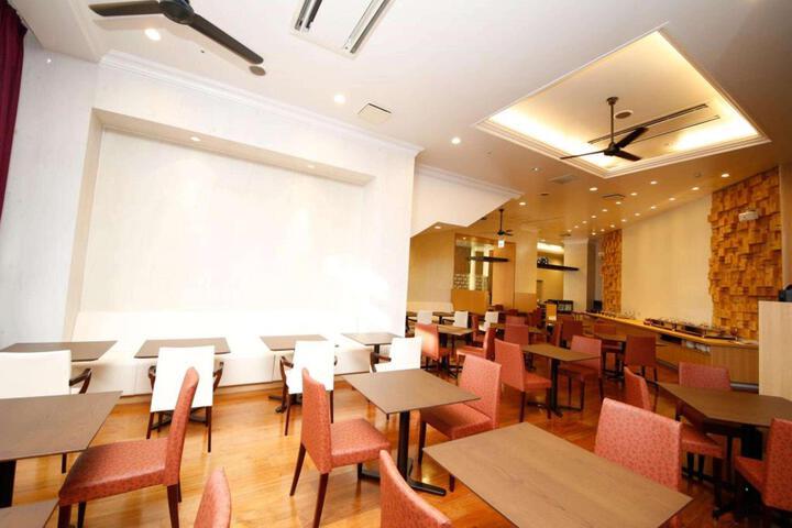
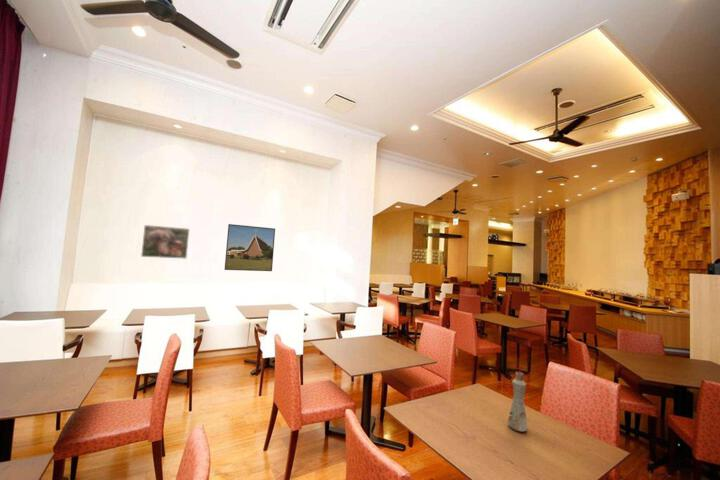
+ bottle (518, 399)
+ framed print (166, 242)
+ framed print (250, 248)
